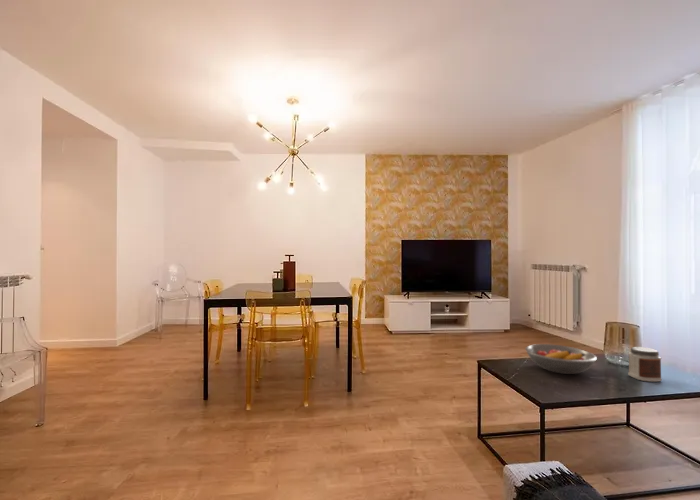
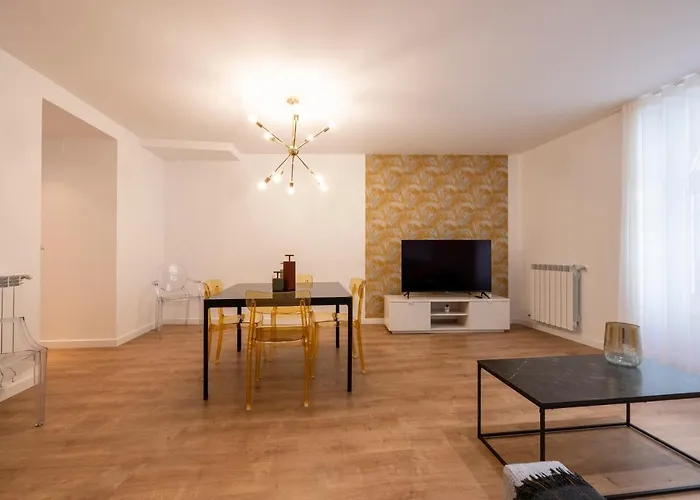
- jar (644, 363)
- fruit bowl (559, 358)
